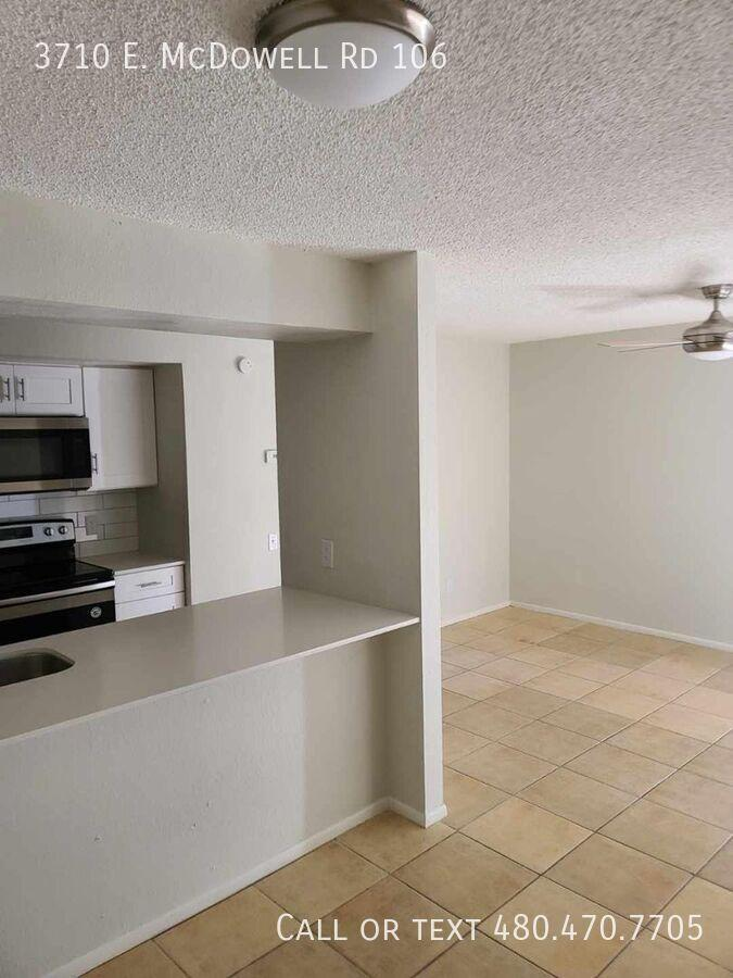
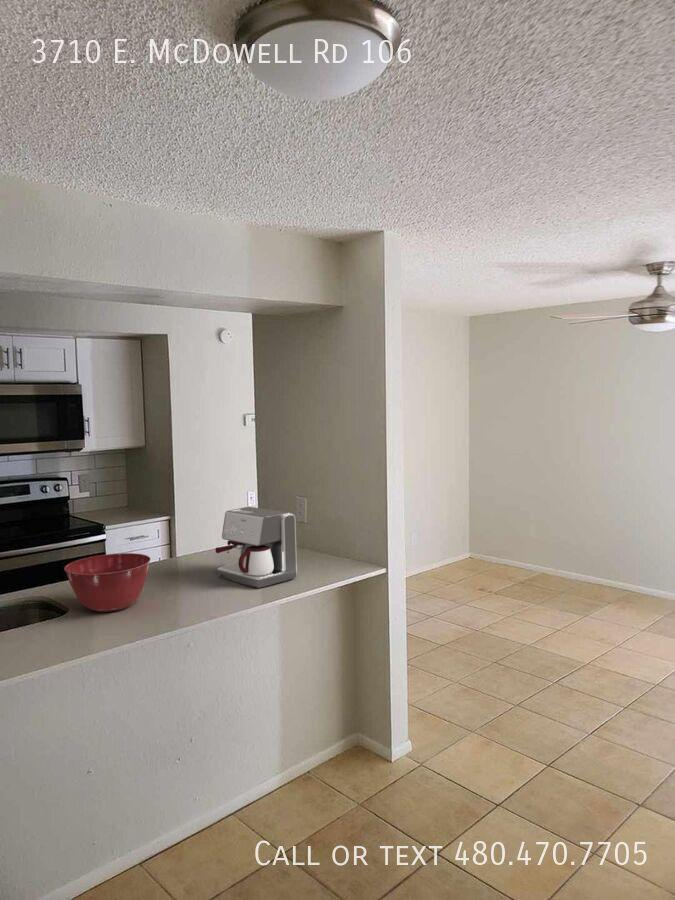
+ mixing bowl (109, 584)
+ coffee maker (256, 544)
